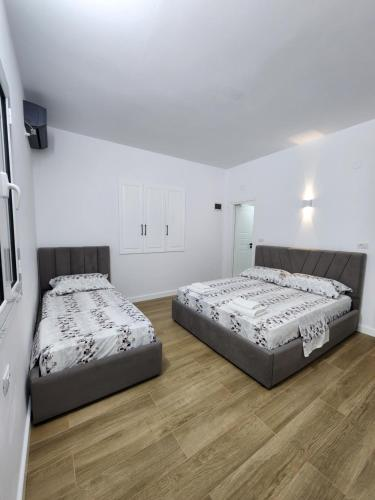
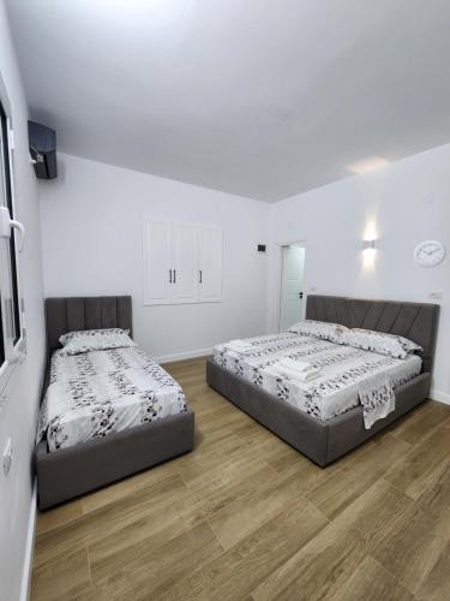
+ wall clock (428, 254)
